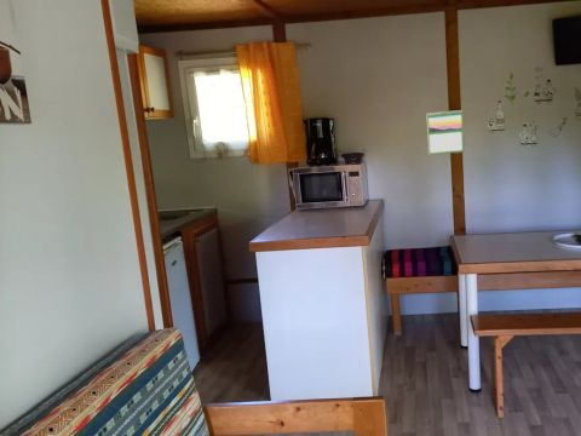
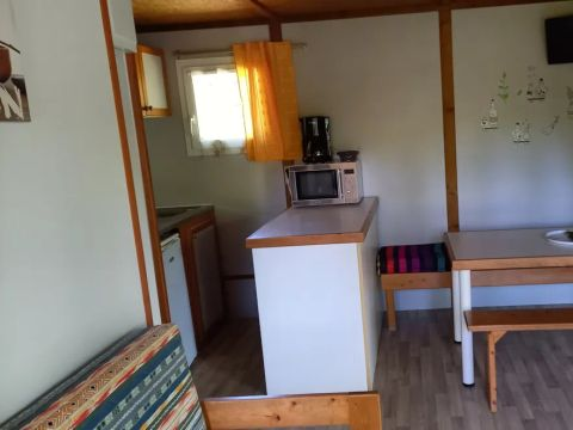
- calendar (444, 132)
